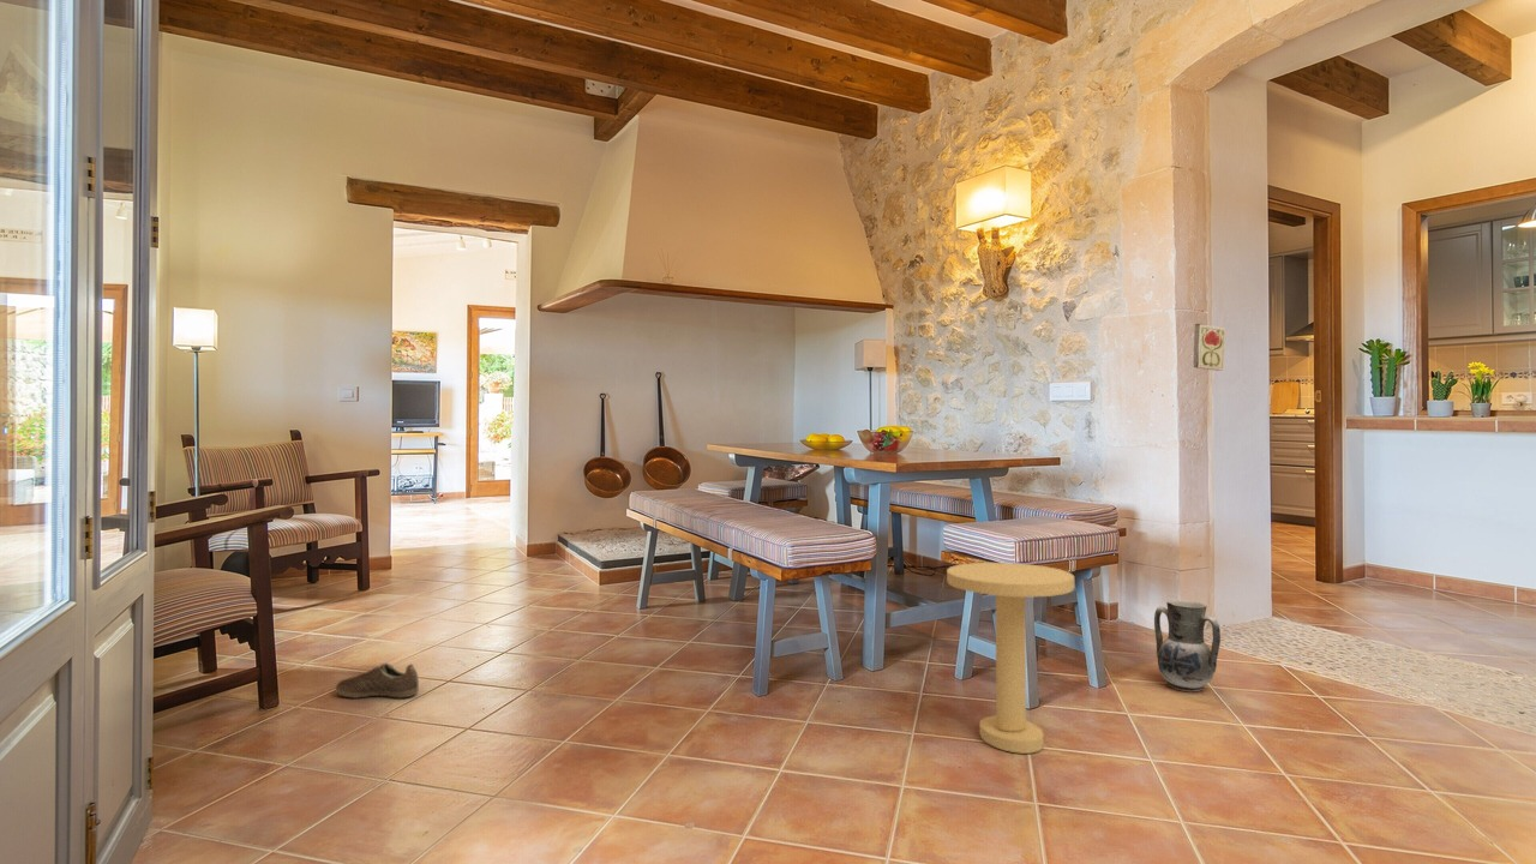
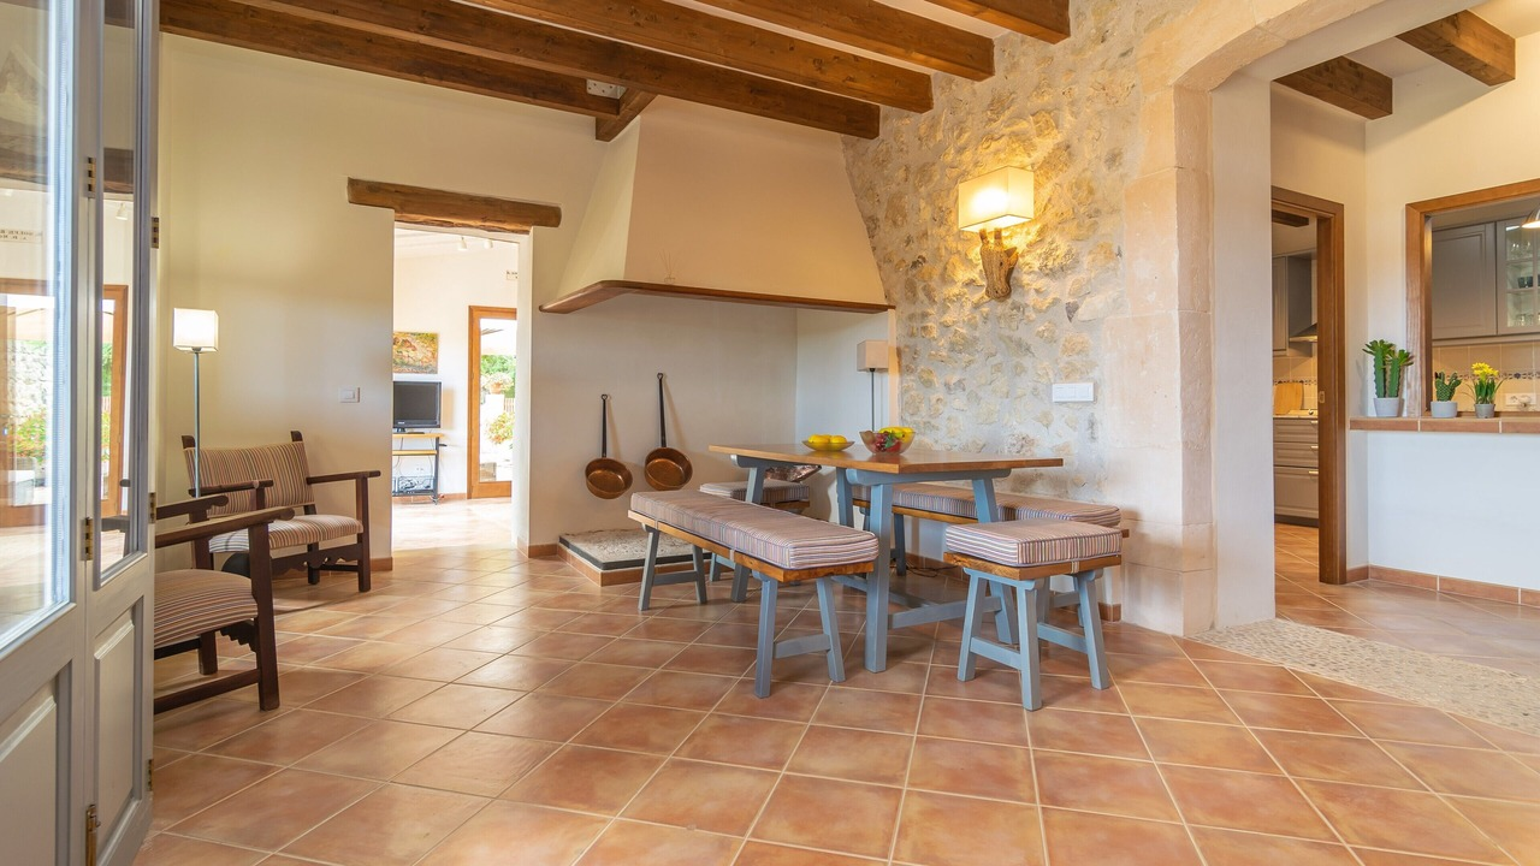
- side table (1009, 655)
- ceramic jug (1186, 644)
- sneaker (378, 678)
- decorative tile (1210, 347)
